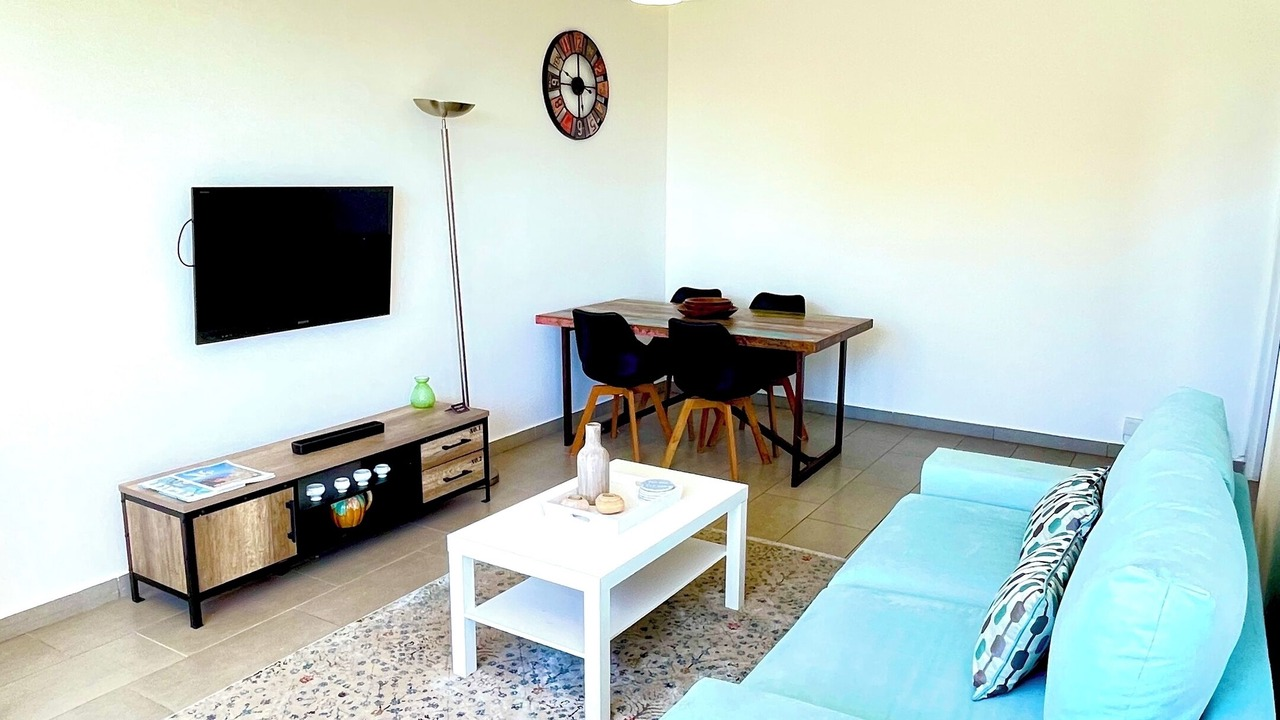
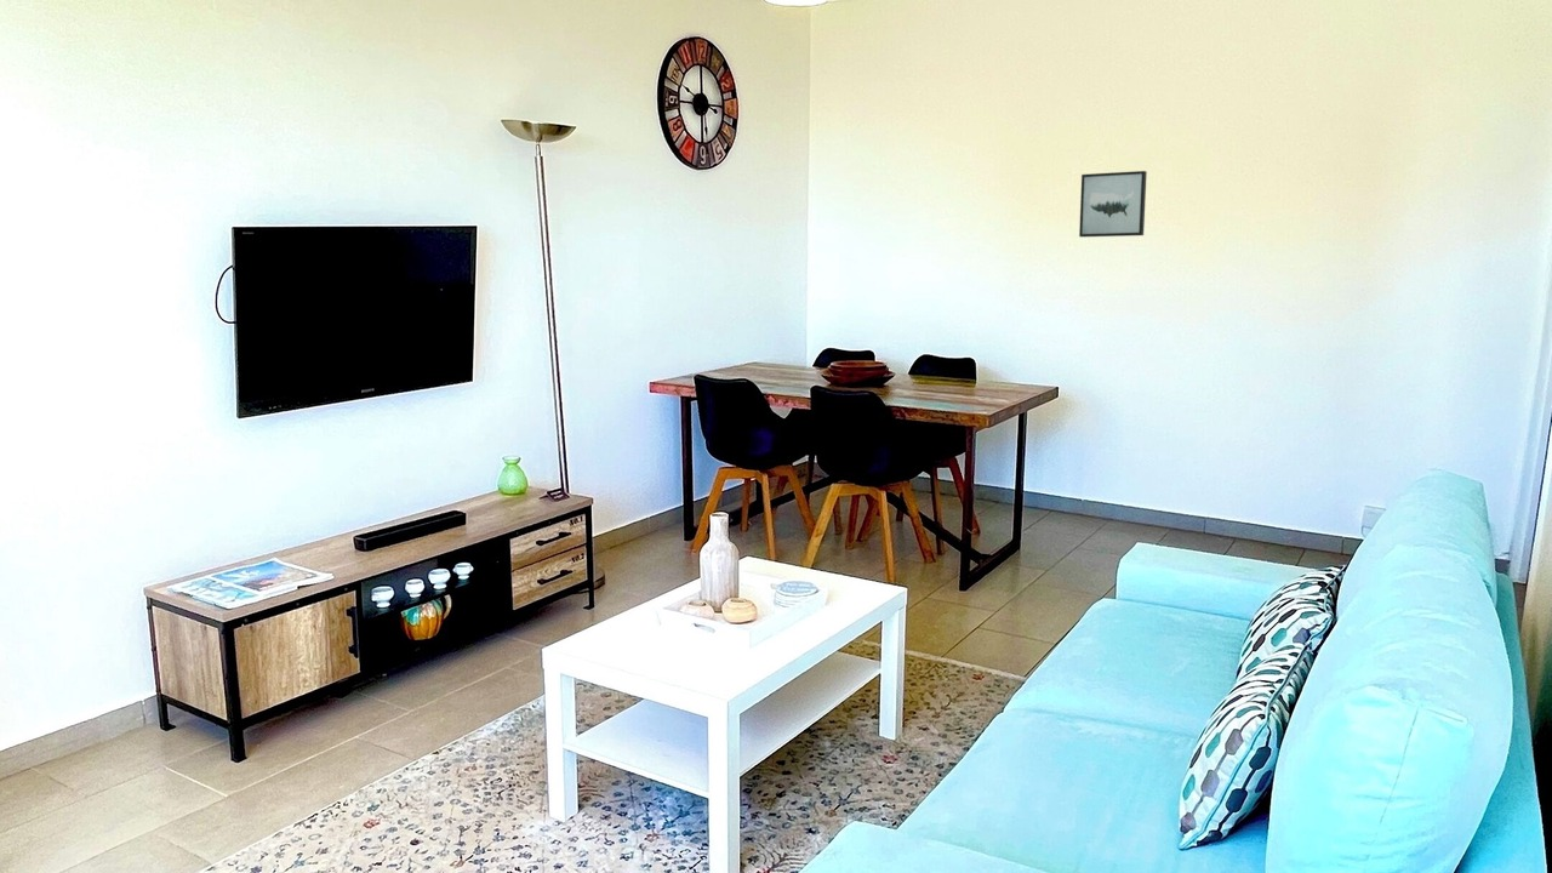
+ wall art (1112, 204)
